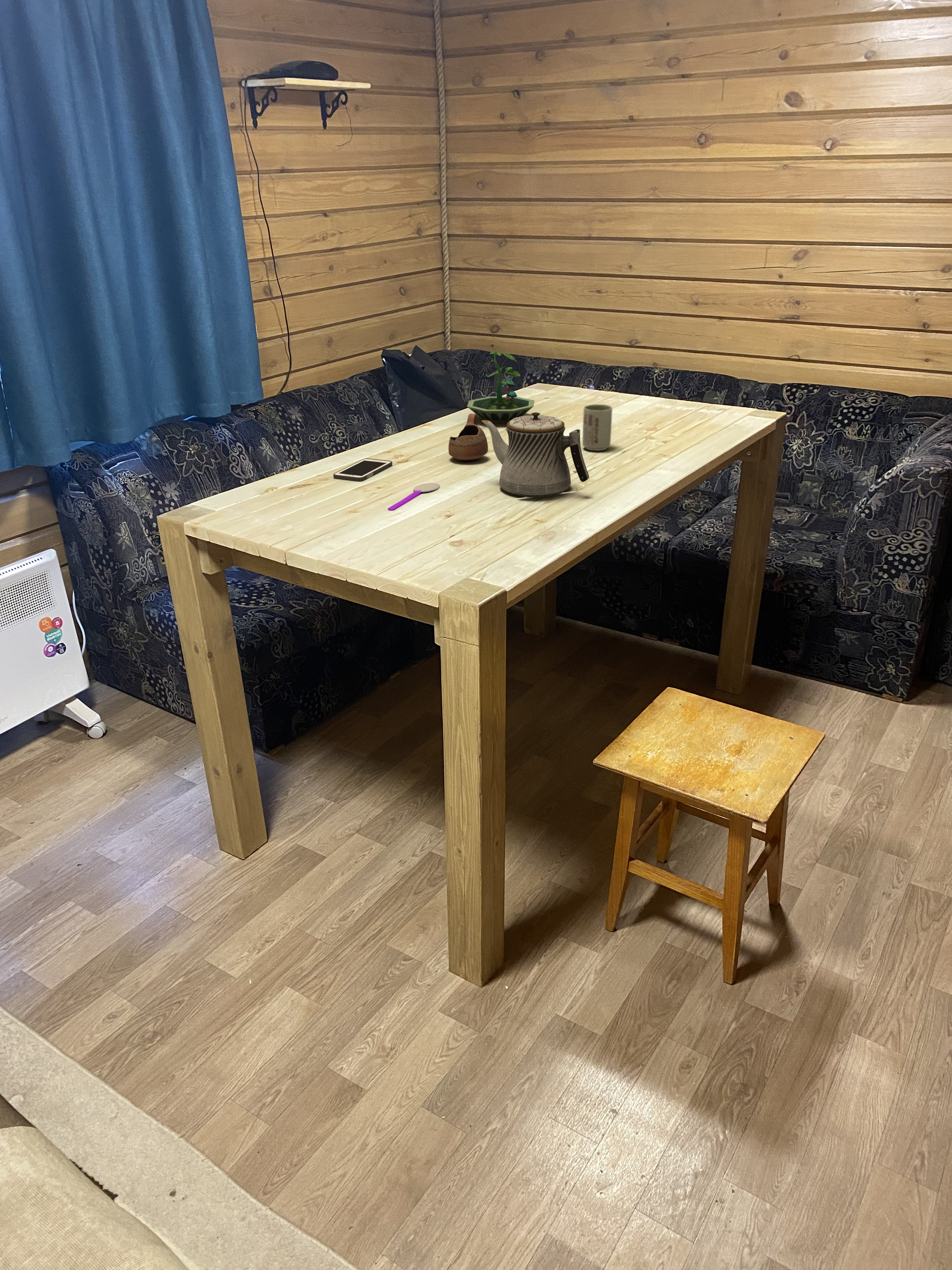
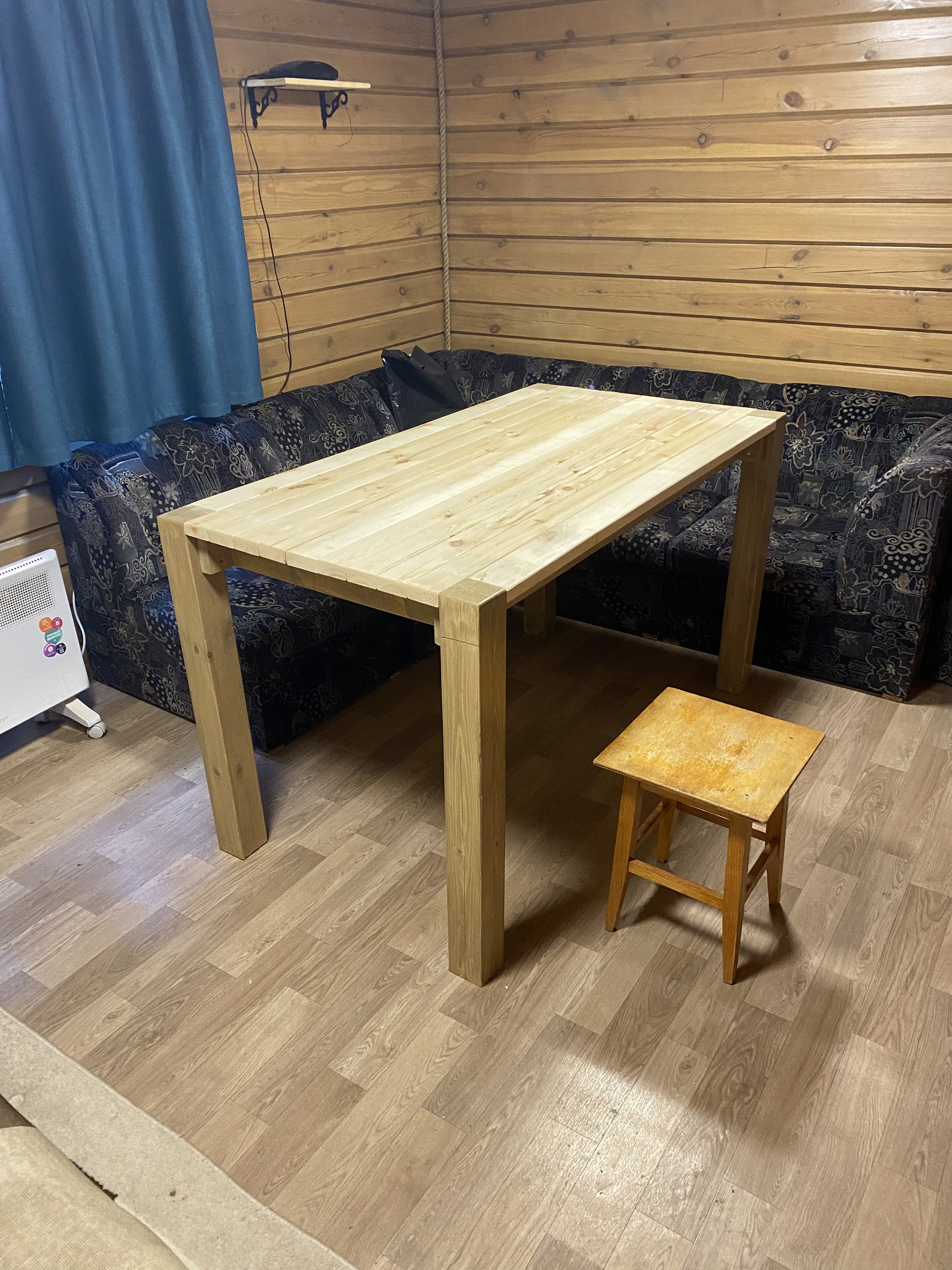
- teapot (534, 451)
- cup (471, 438)
- terrarium (498, 365)
- cup (597, 428)
- cell phone (363, 469)
- spoon (414, 495)
